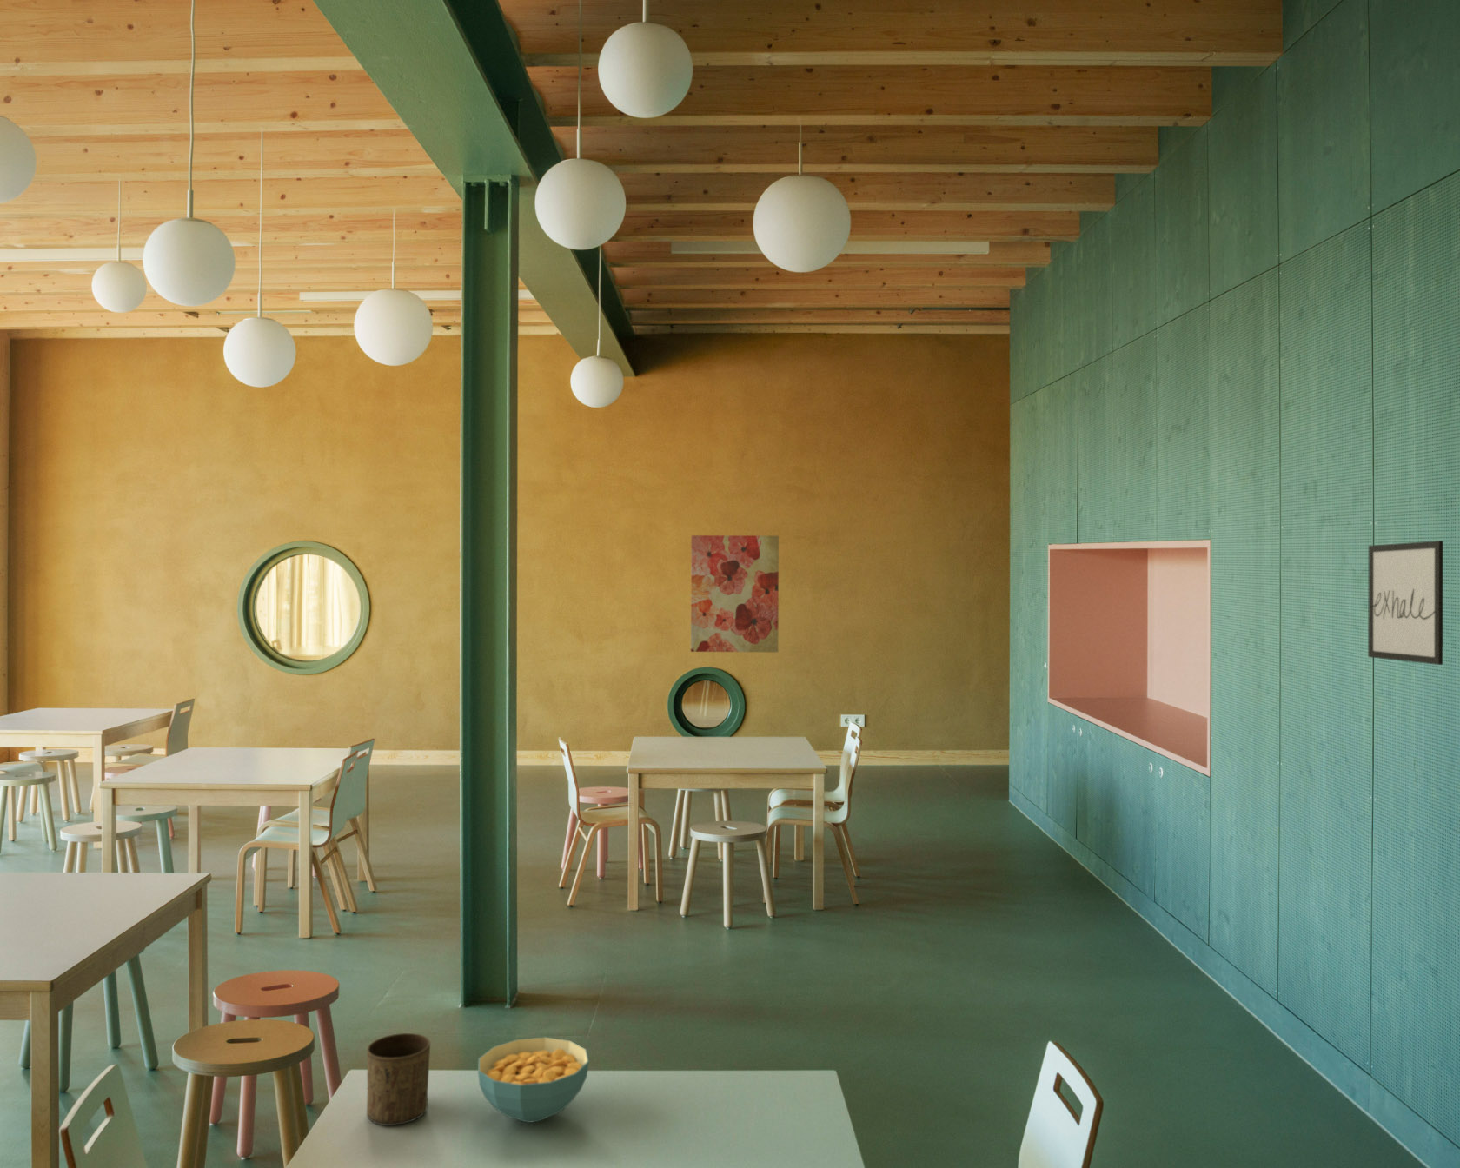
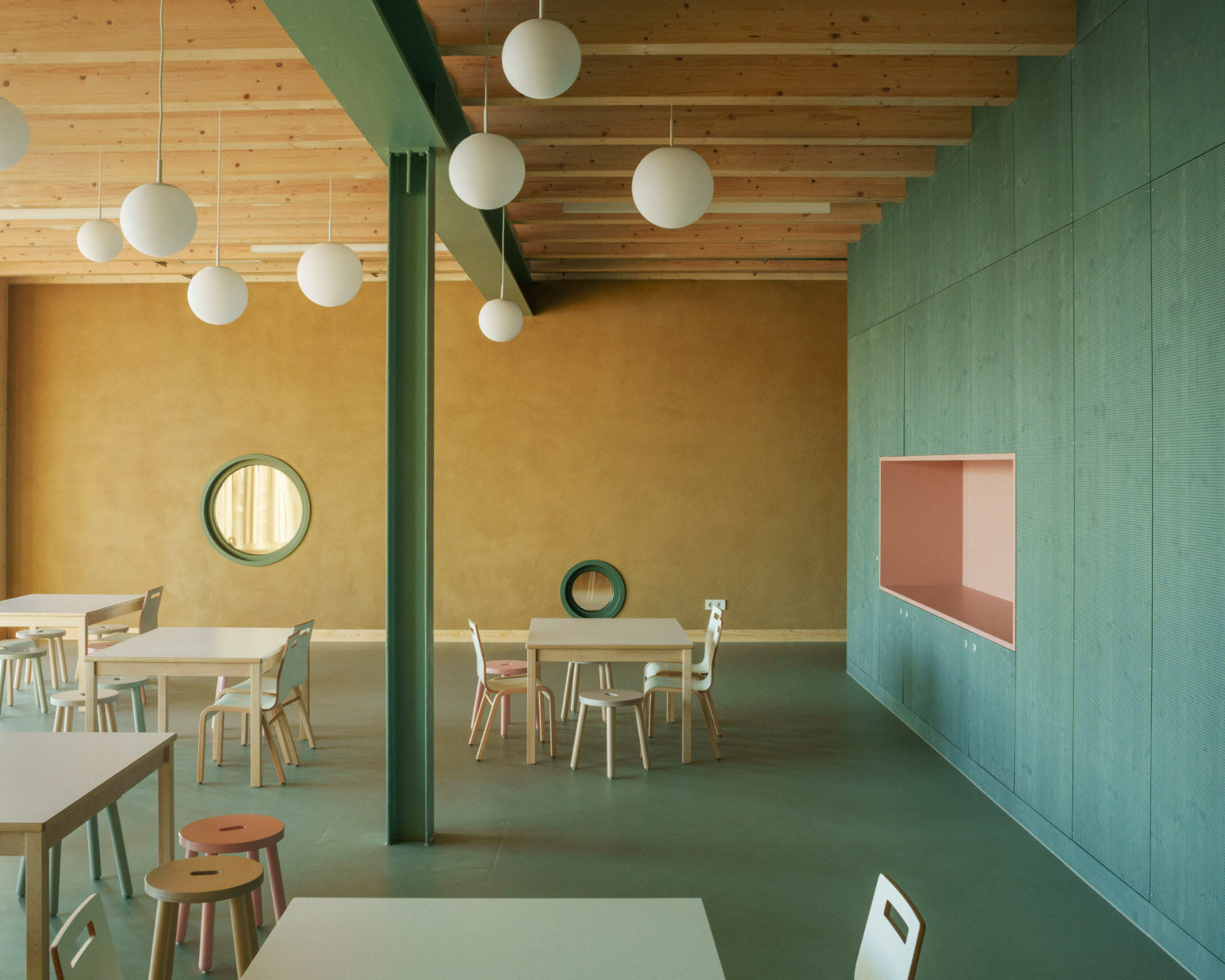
- cereal bowl (533, 1086)
- wall art (734, 594)
- wall art (1404, 602)
- cup (398, 1079)
